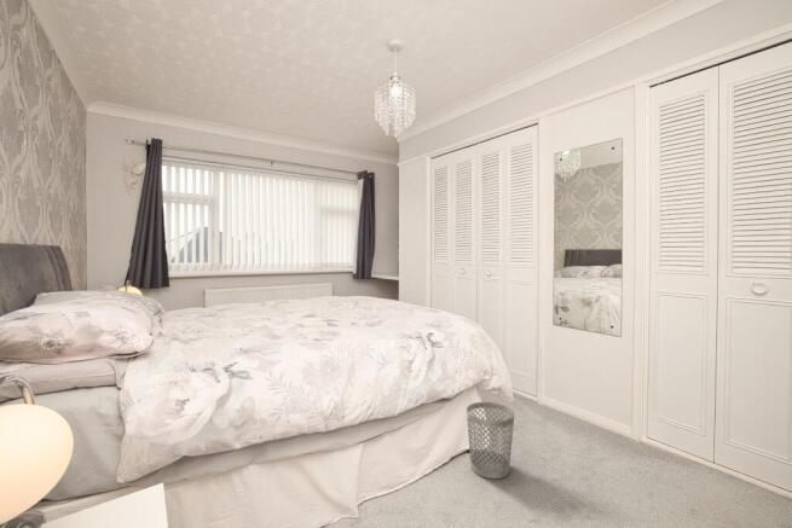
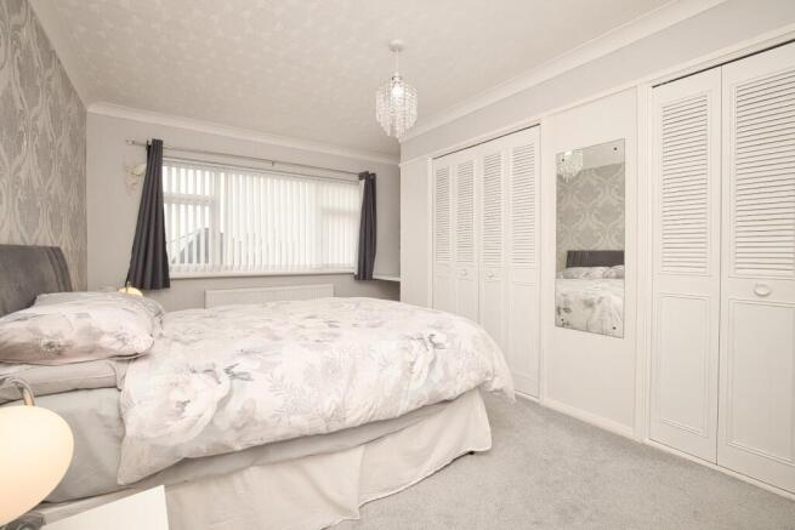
- wastebasket (490, 439)
